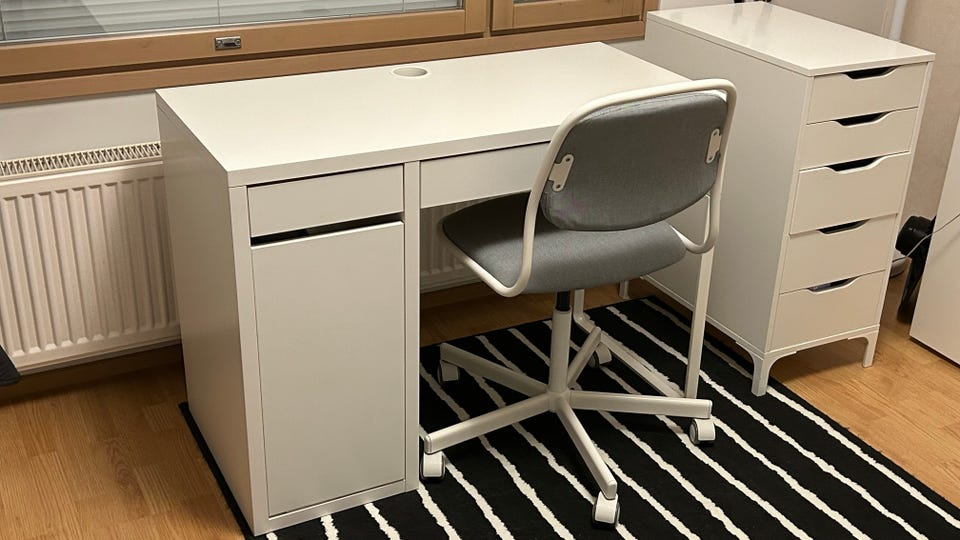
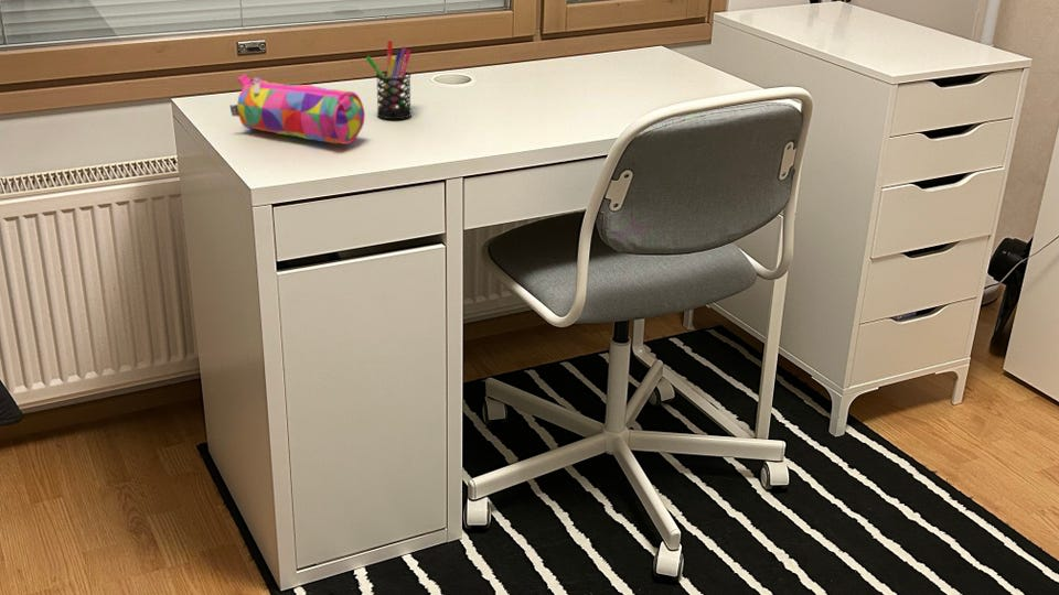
+ pencil case (298, 109)
+ pen holder (388, 79)
